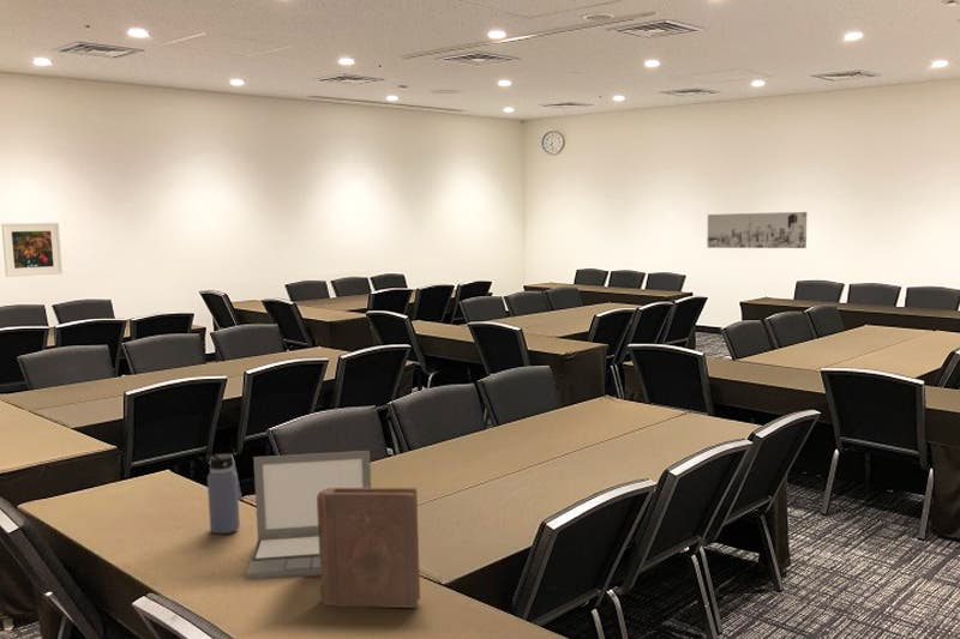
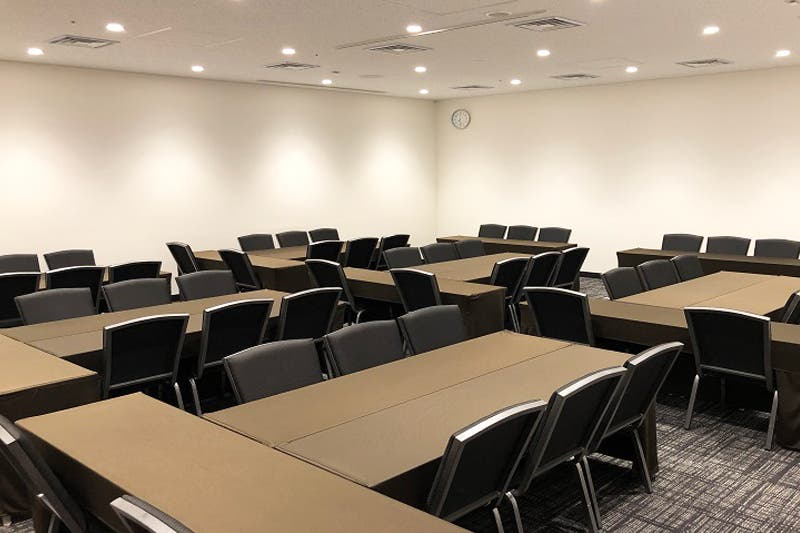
- water bottle (221, 488)
- wall art (755, 230)
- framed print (32, 248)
- book (367, 547)
- laptop (311, 512)
